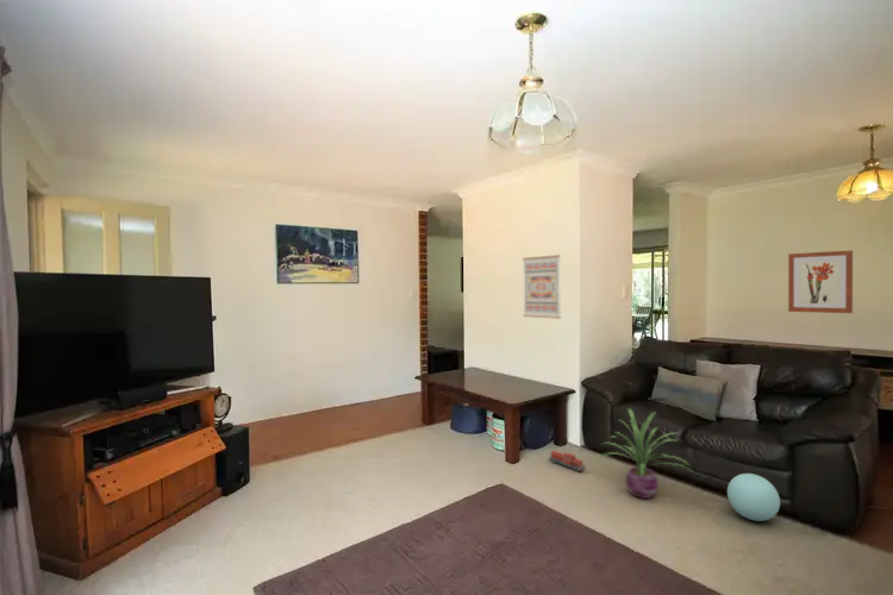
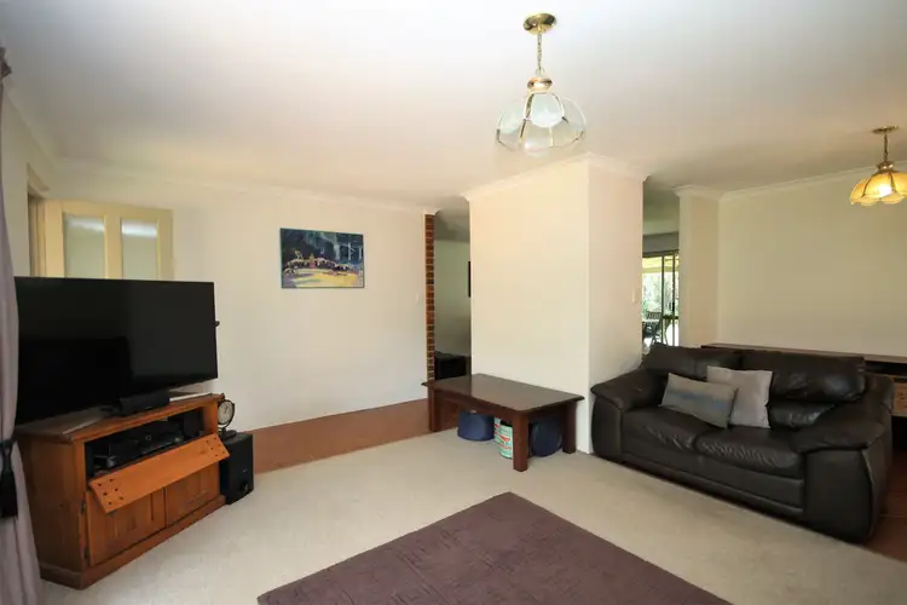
- wall art (819, 282)
- wall art (541, 287)
- decorative plant (643, 452)
- ball (753, 496)
- toy train (567, 459)
